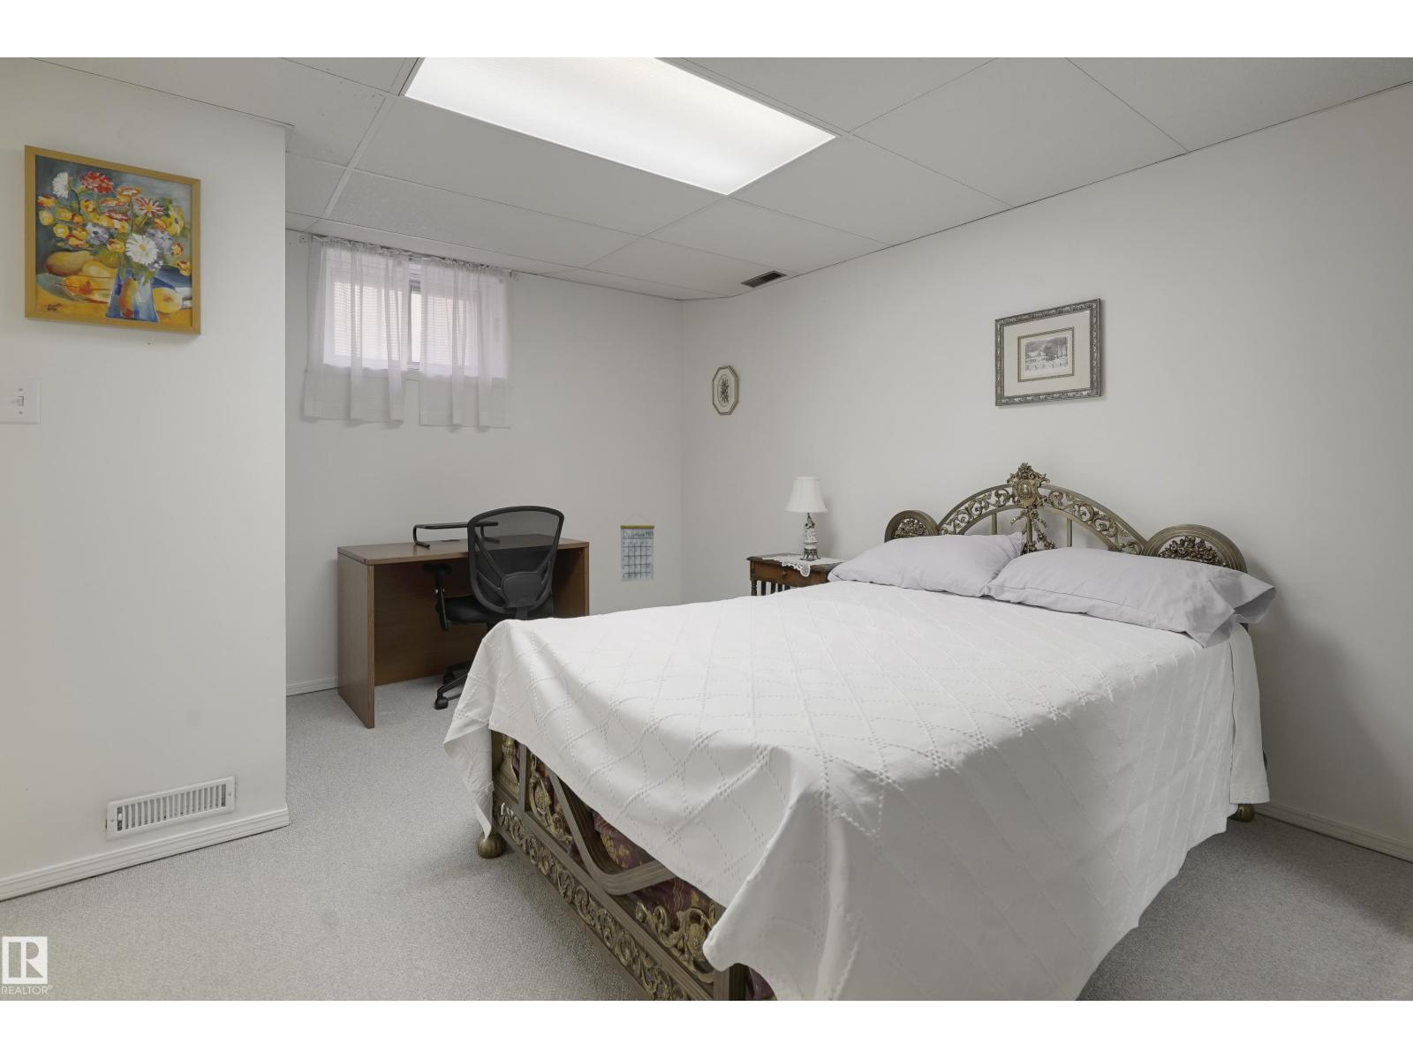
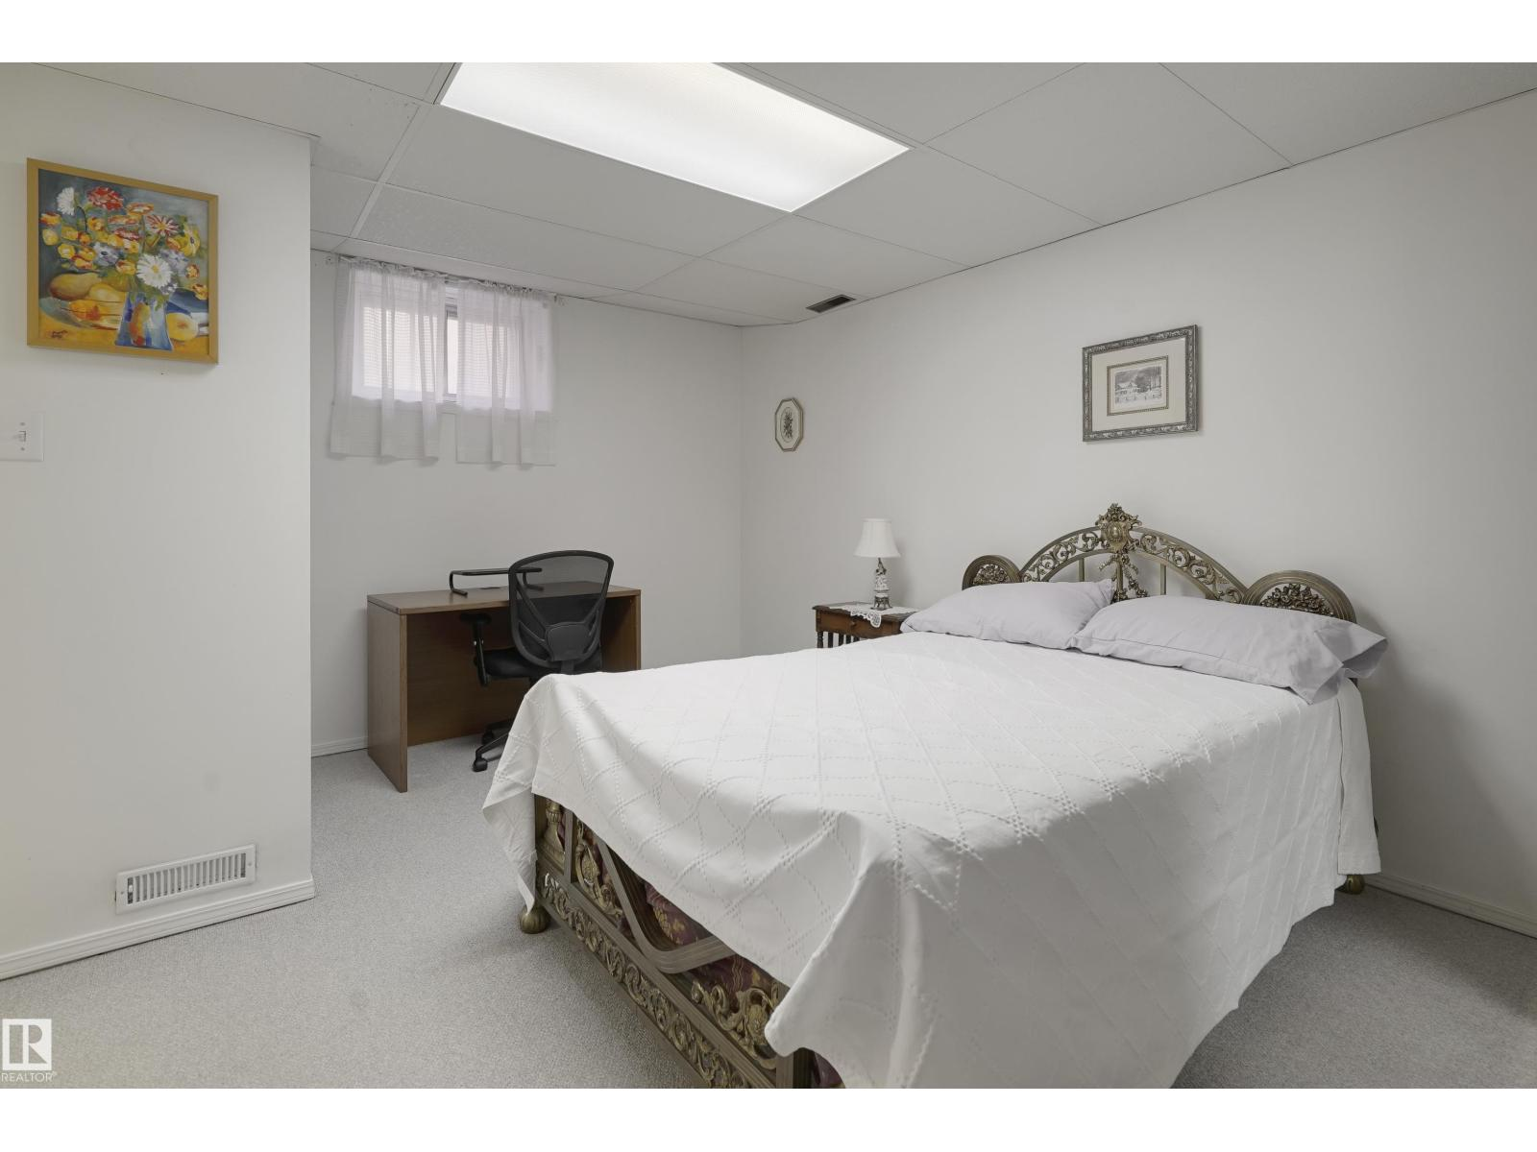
- calendar (636, 546)
